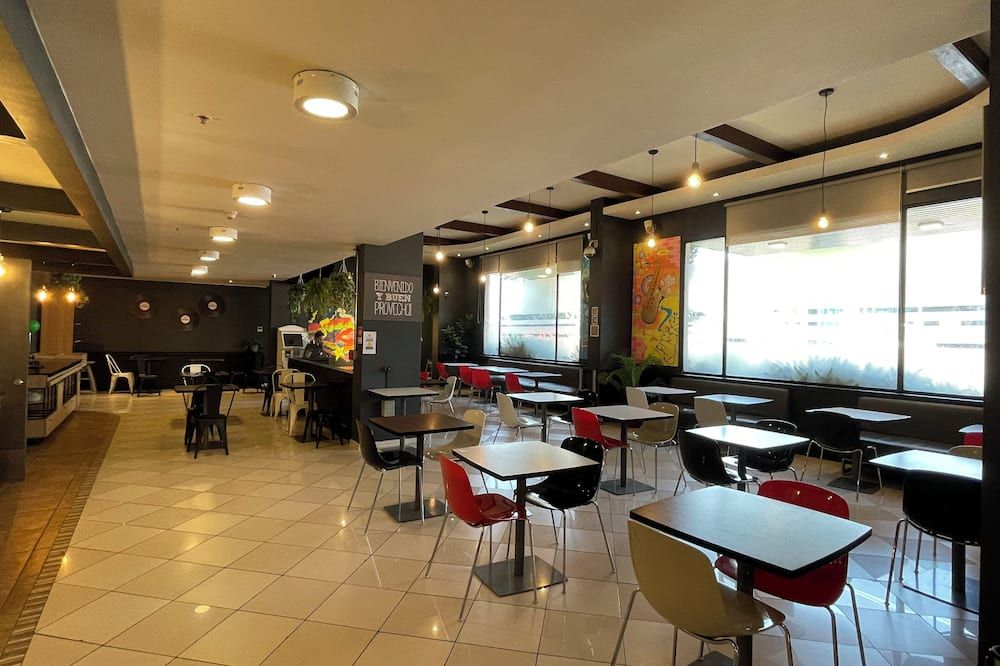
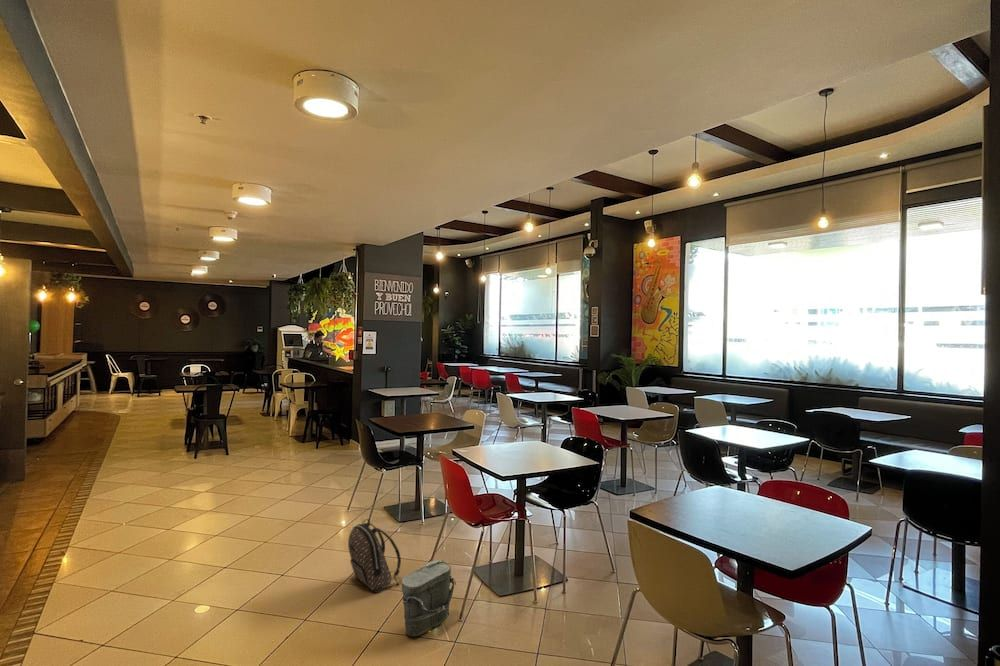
+ backpack (372, 550)
+ bag (429, 599)
